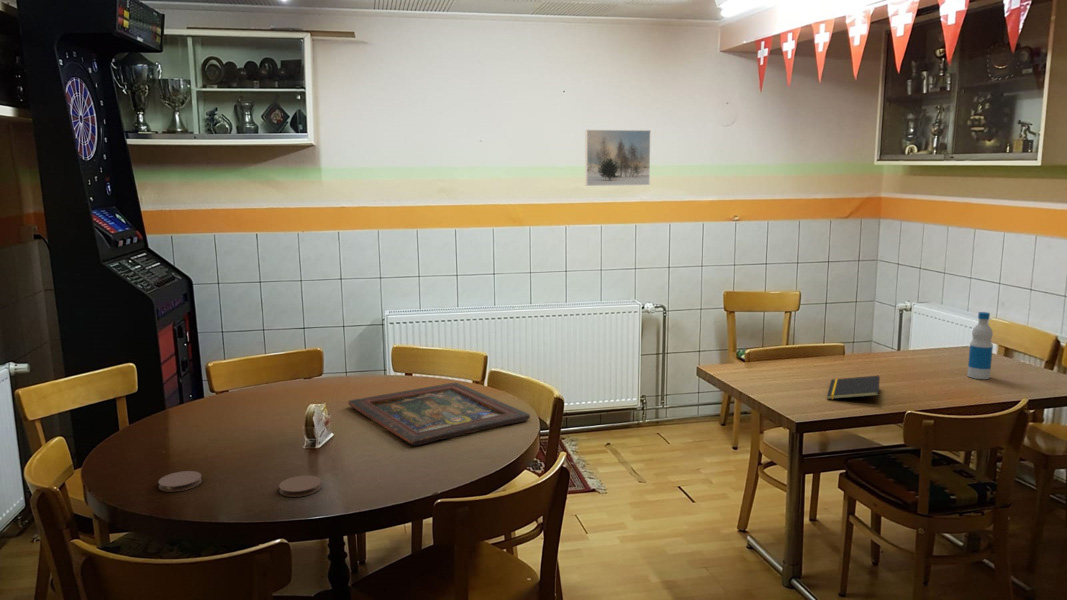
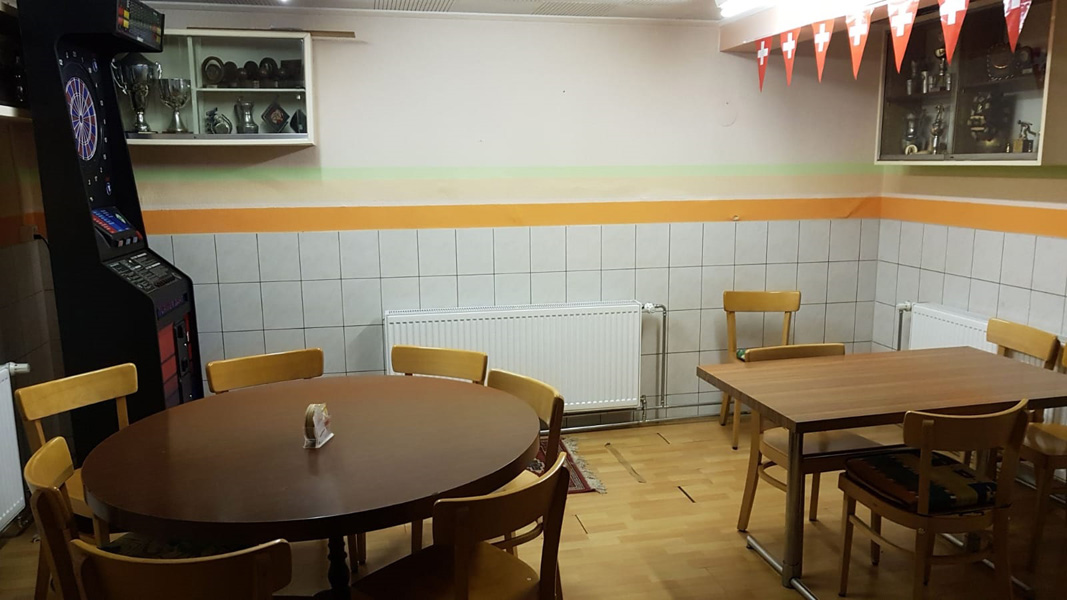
- coaster (300, 485)
- coaster (180, 481)
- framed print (617, 158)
- notepad (853, 387)
- religious icon (436, 410)
- bottle (981, 345)
